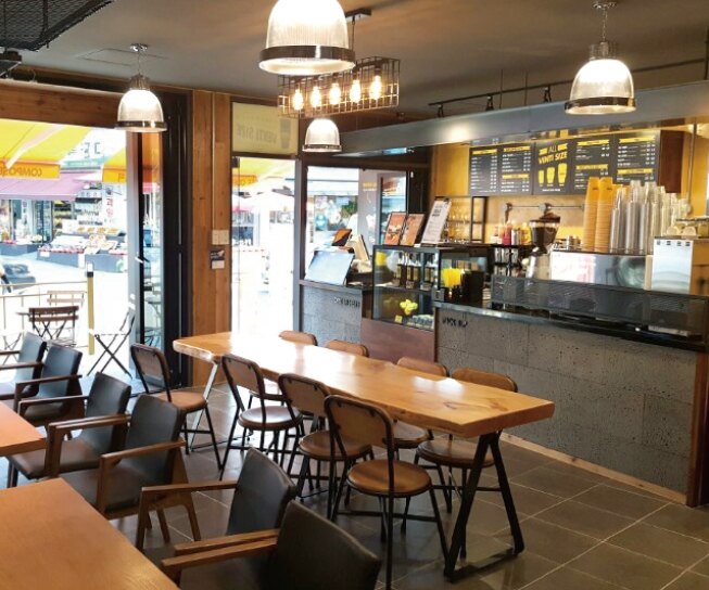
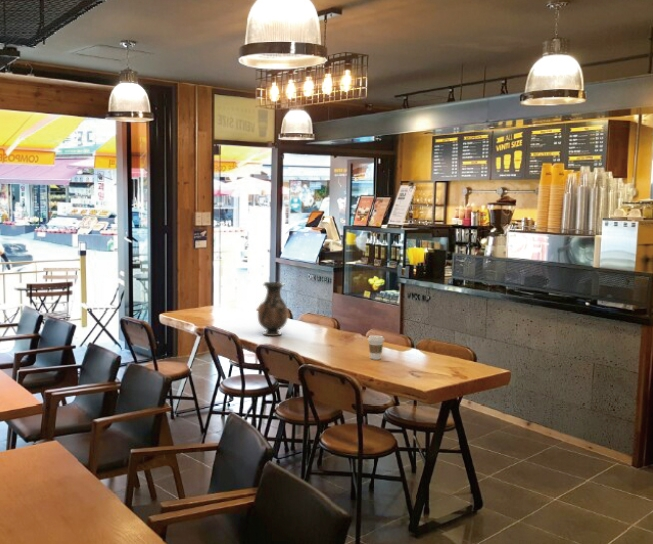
+ vase (272, 308)
+ coffee cup (375, 347)
